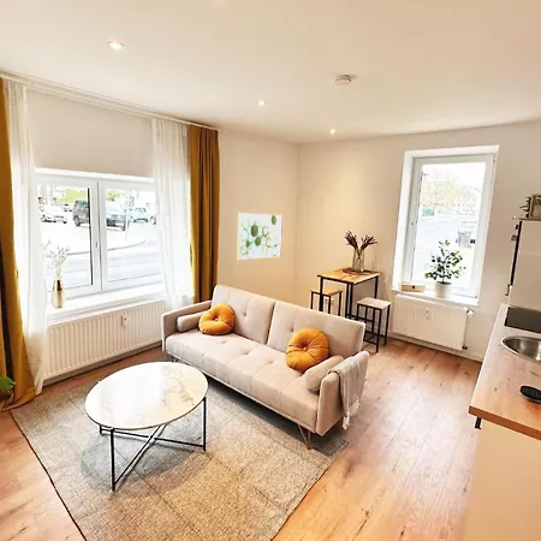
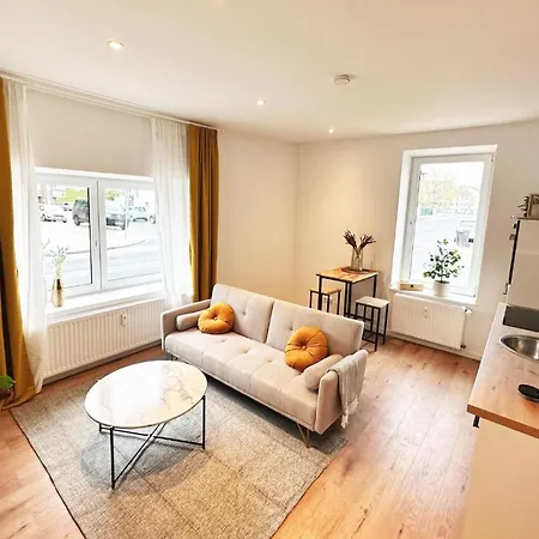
- wall art (262, 236)
